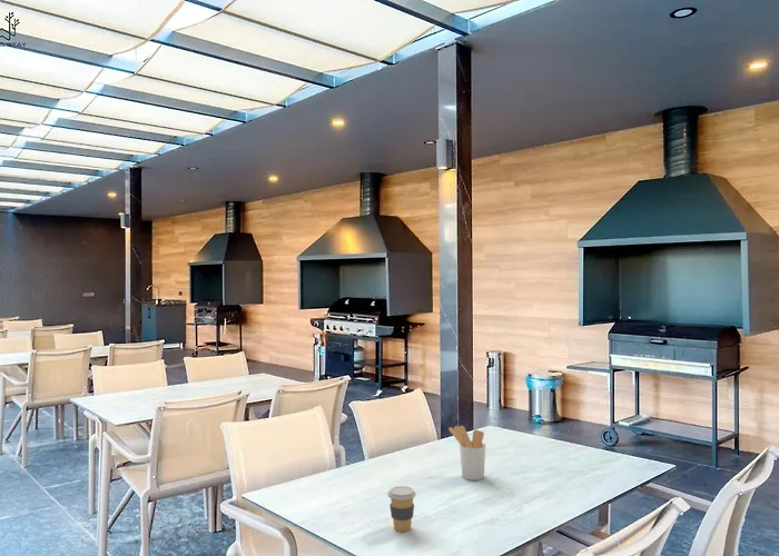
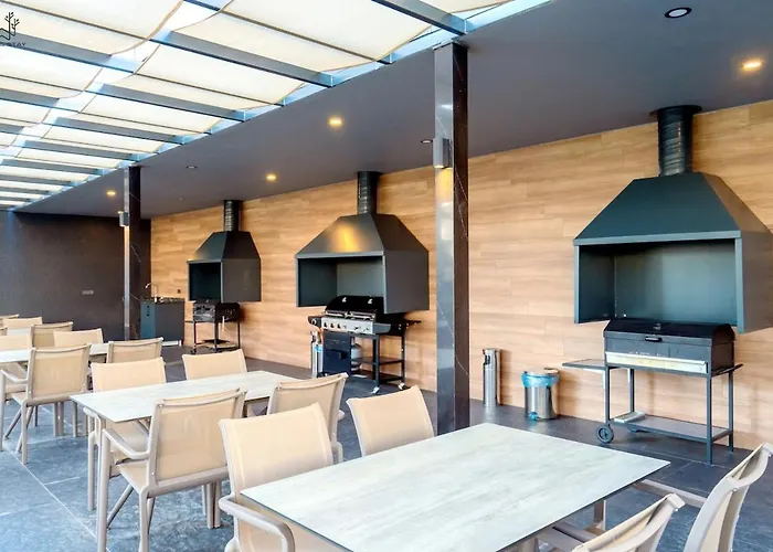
- coffee cup (402, 508)
- utensil holder (467, 450)
